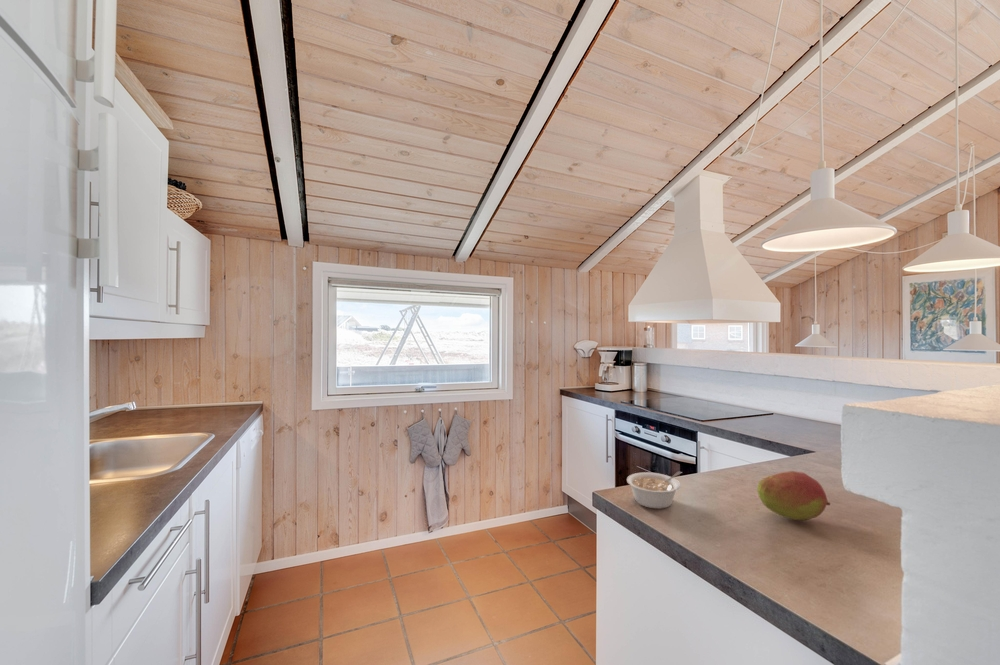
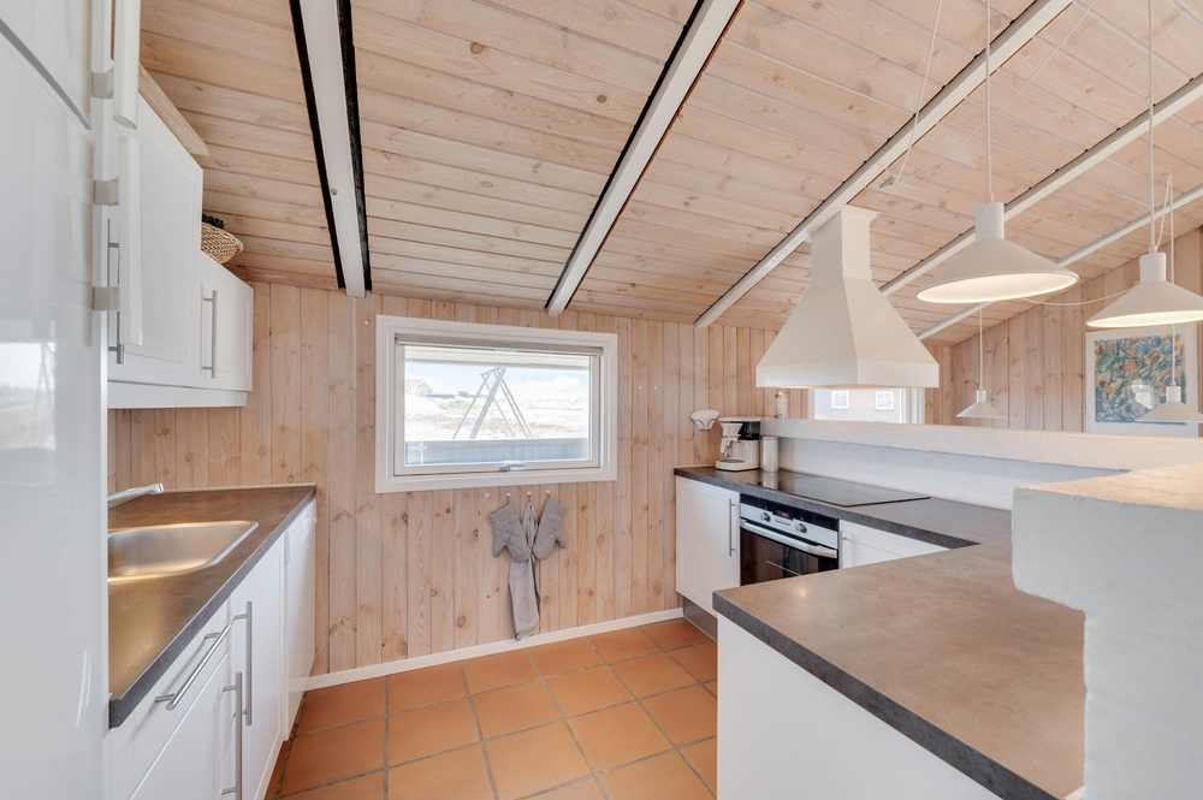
- fruit (792, 495)
- legume (653, 488)
